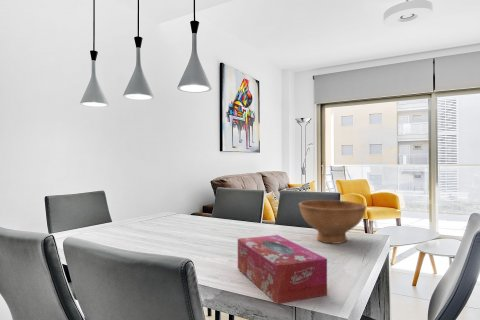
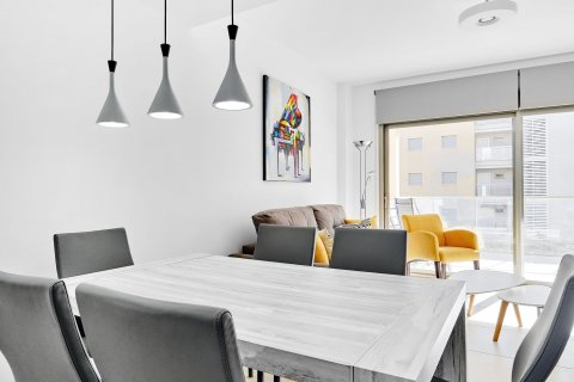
- bowl (331, 222)
- tissue box (277, 263)
